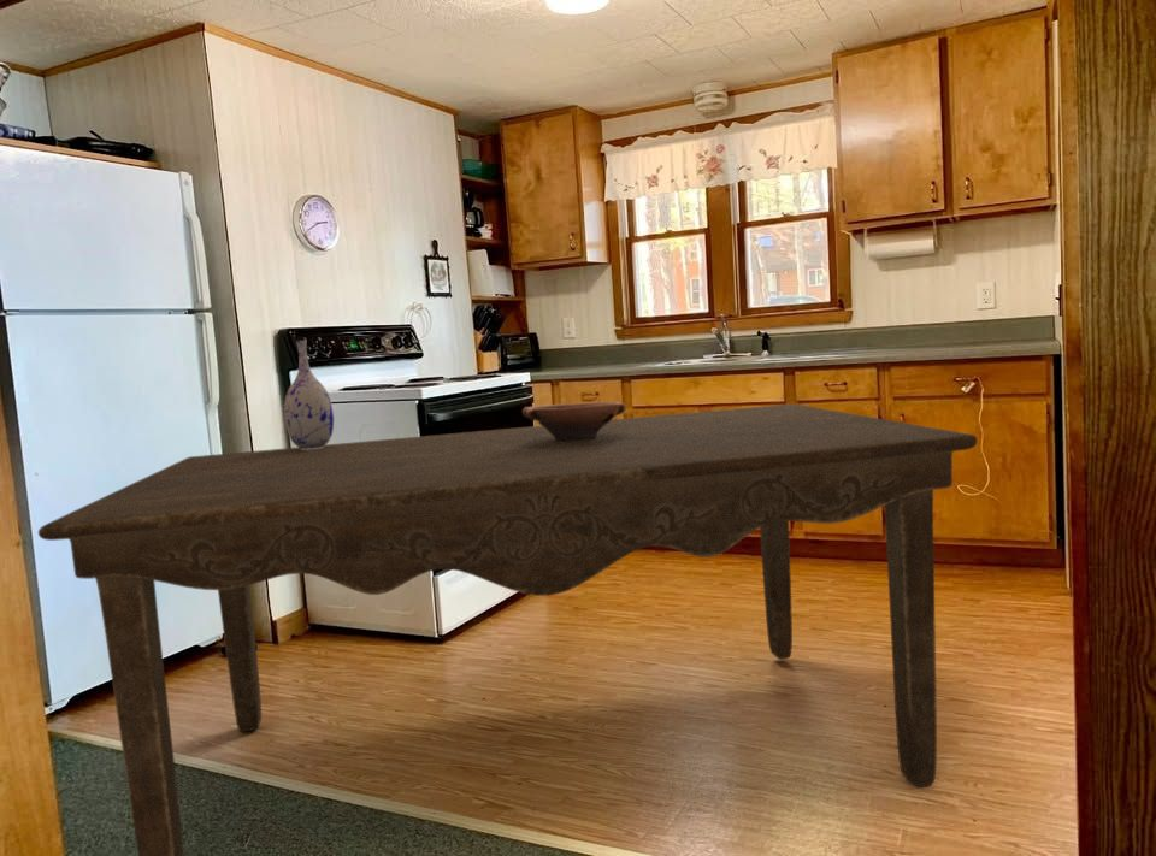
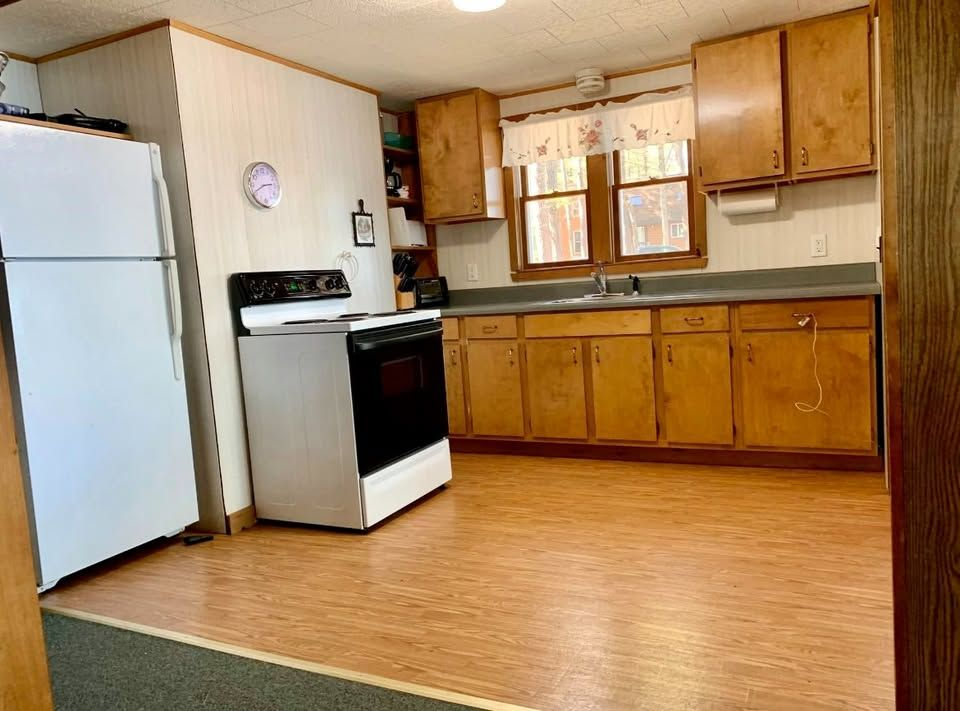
- bowl (574, 419)
- vase (306, 394)
- dining table (531, 594)
